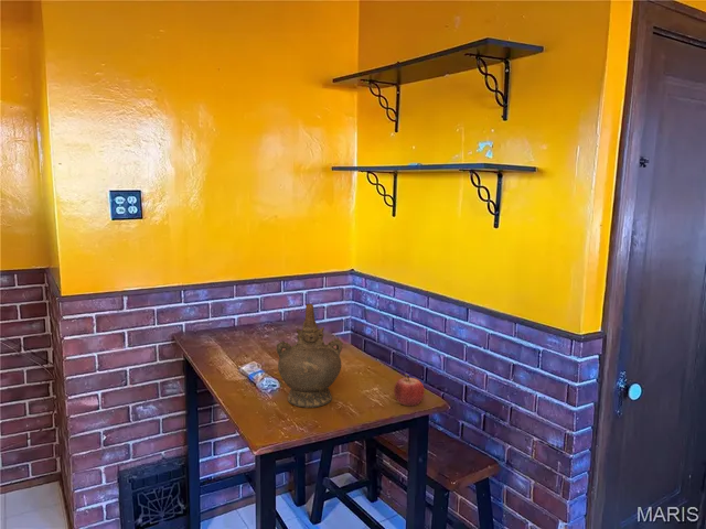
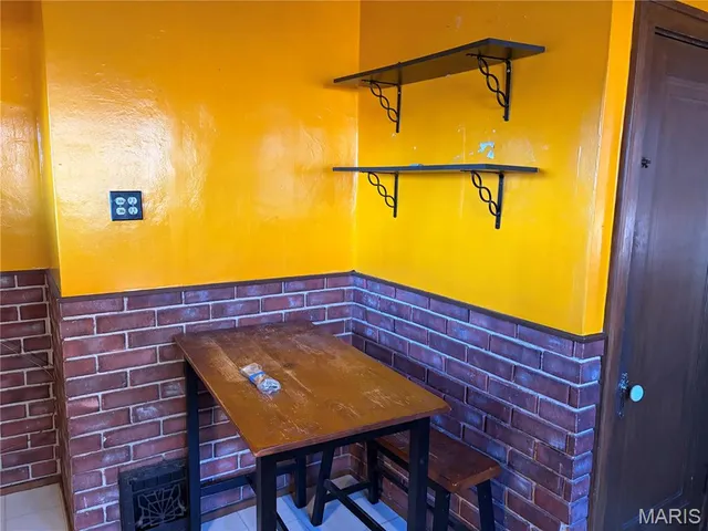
- fruit (409, 388)
- ceremonial vessel (309, 350)
